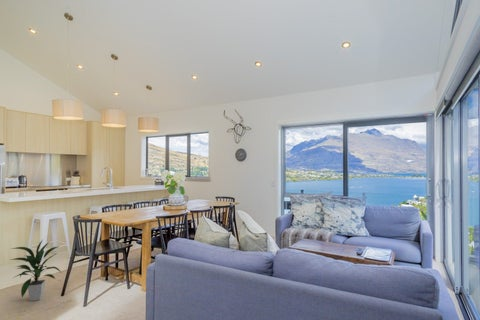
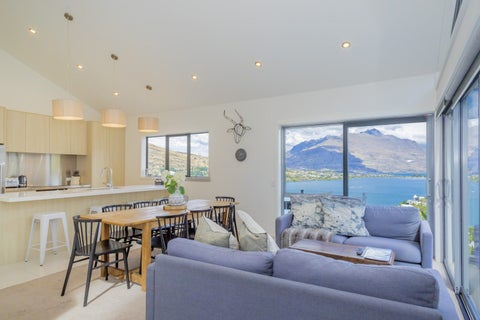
- indoor plant (34, 269)
